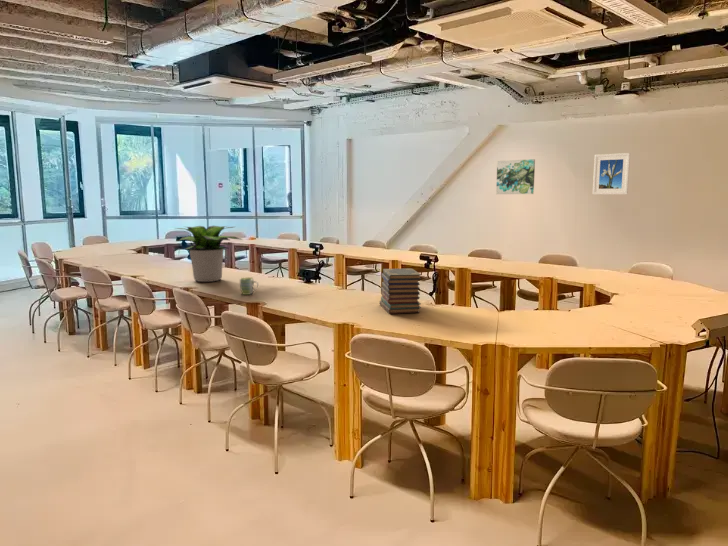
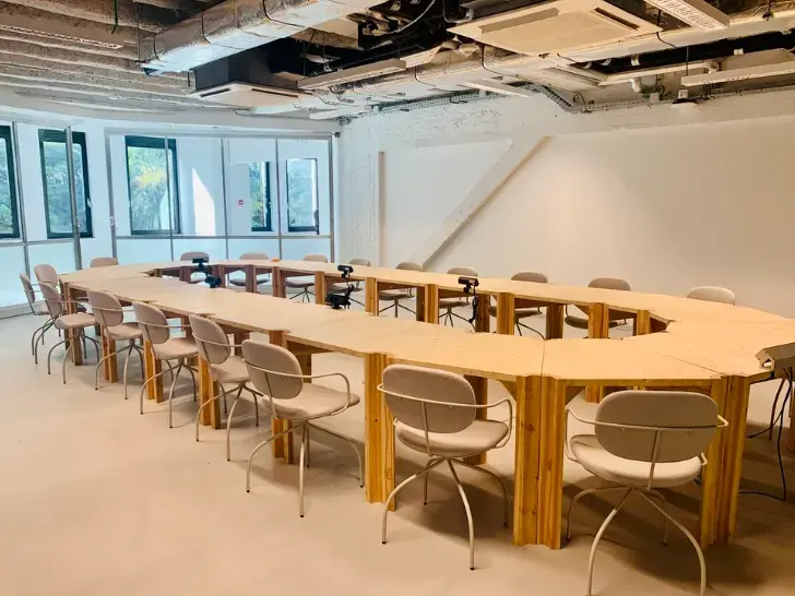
- mug (249, 286)
- wall art (515, 177)
- potted plant (211, 253)
- book stack (400, 290)
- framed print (610, 174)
